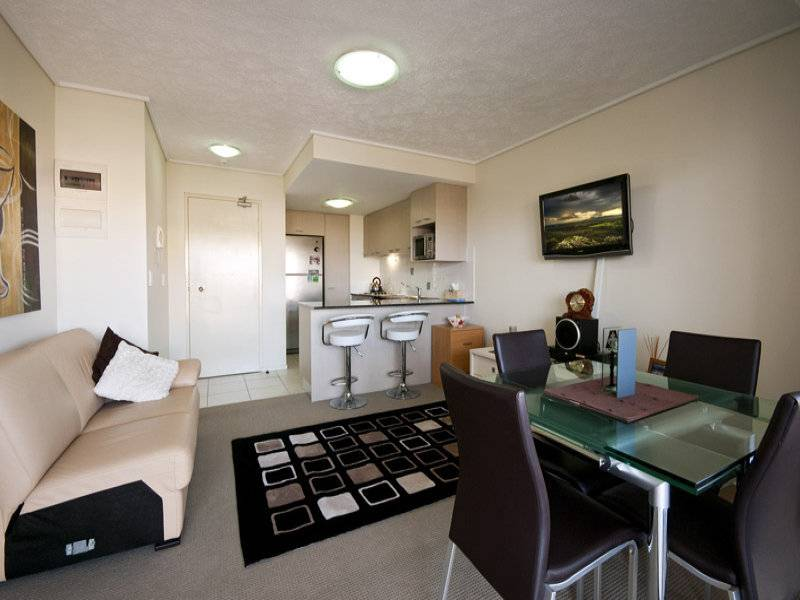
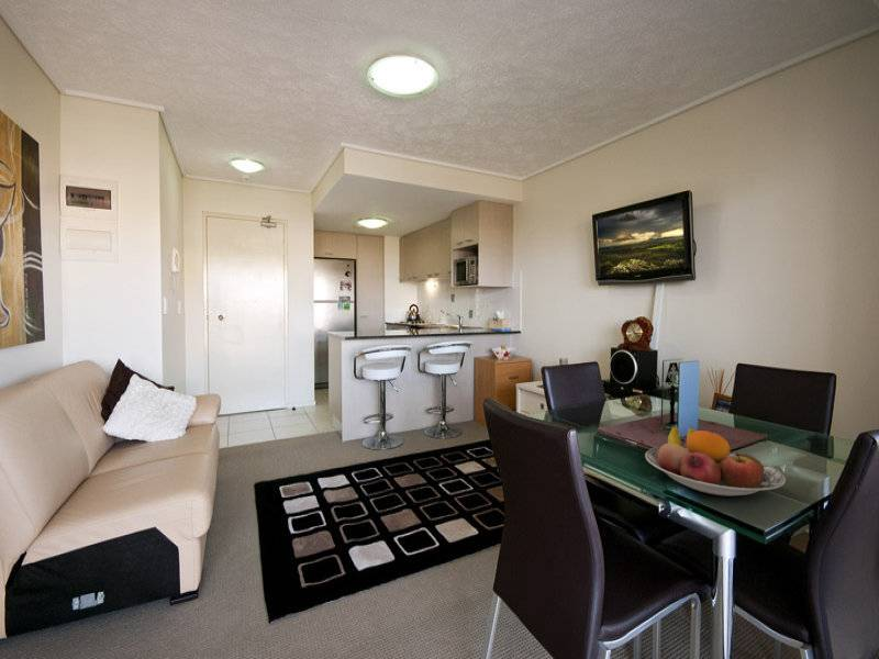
+ fruit bowl (709, 459)
